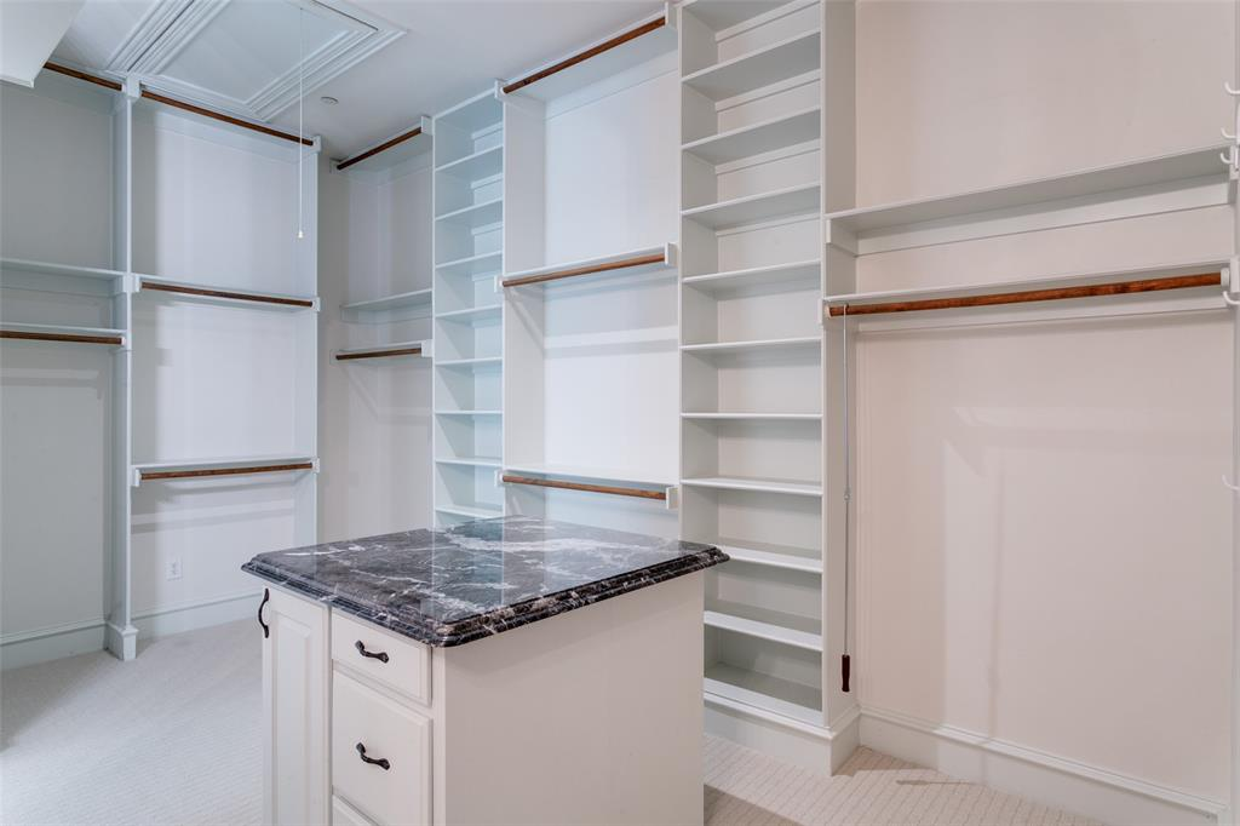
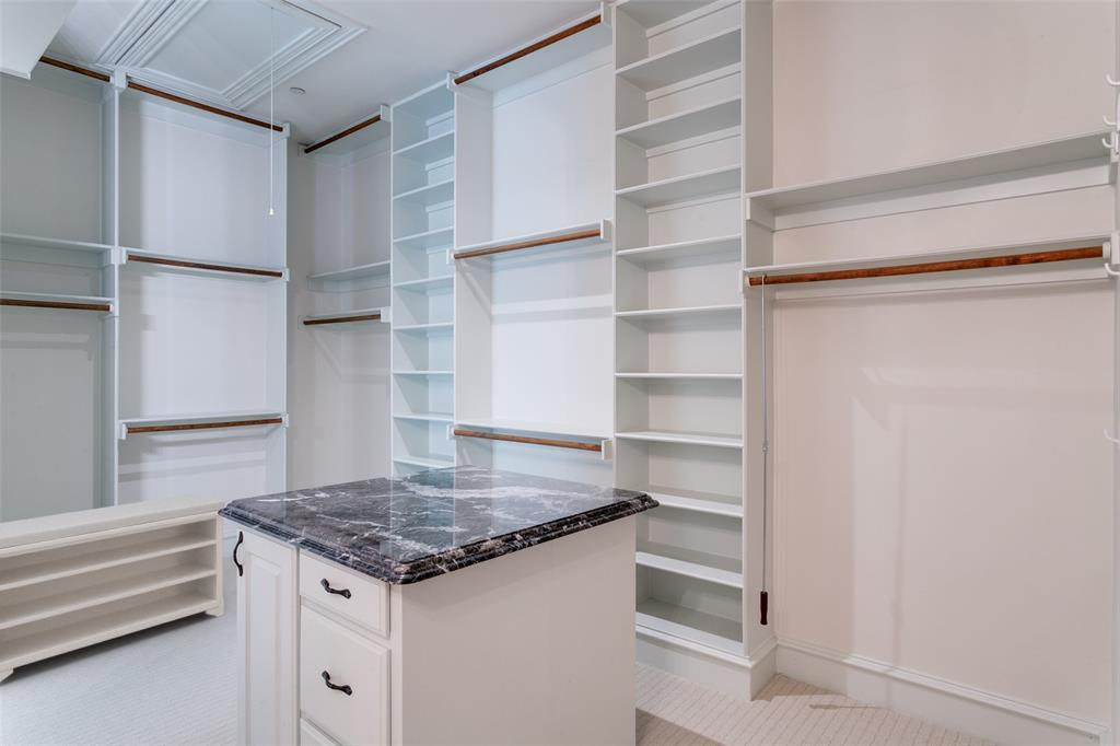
+ bench (106, 575)
